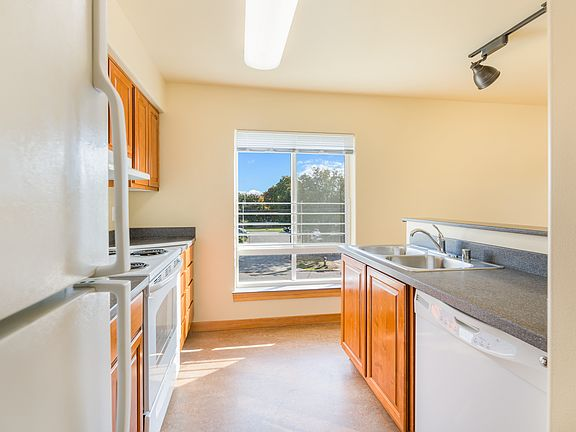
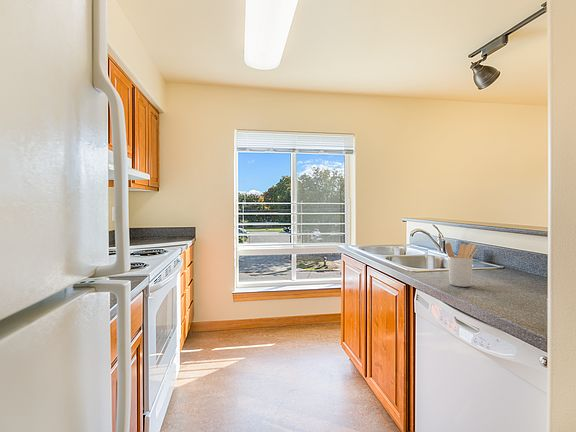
+ utensil holder (462, 263)
